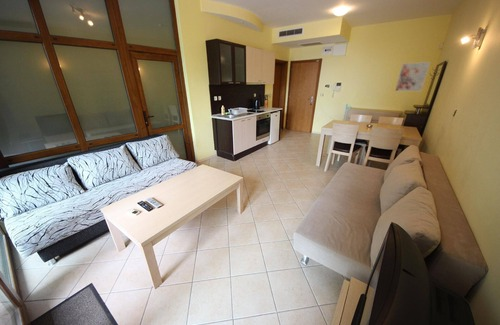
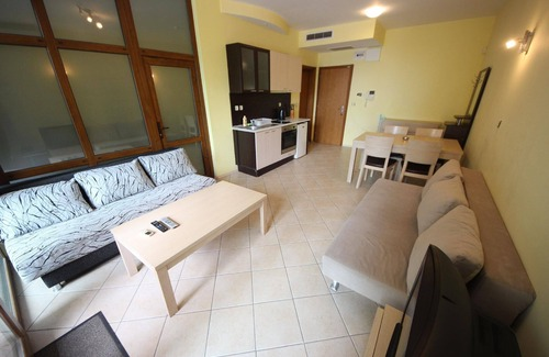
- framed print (411, 77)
